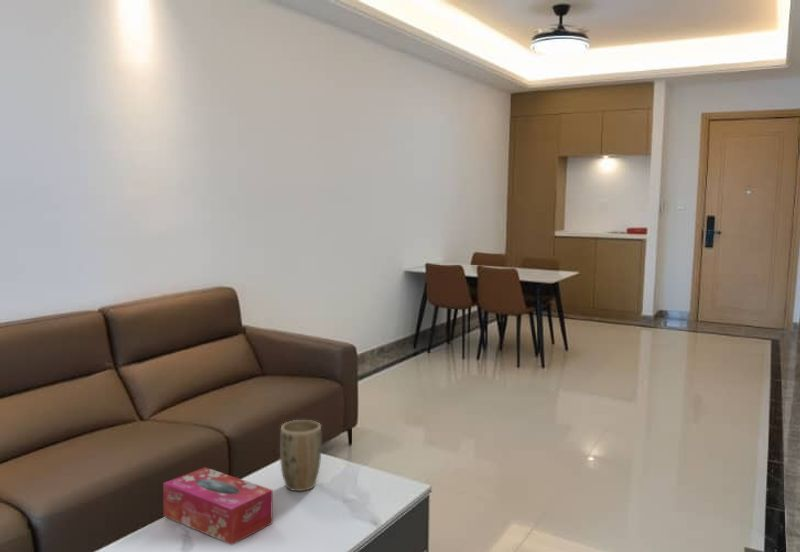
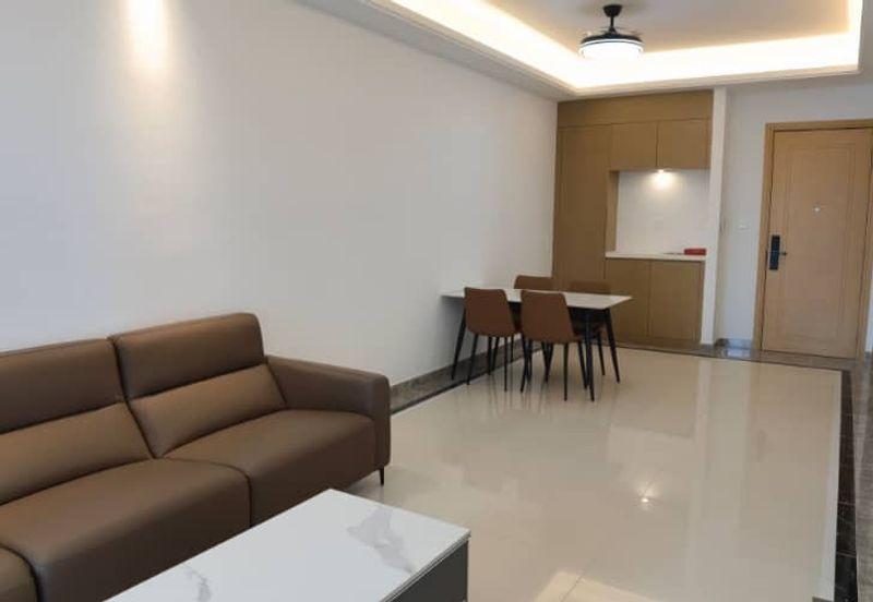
- plant pot (300, 455)
- tissue box (217, 503)
